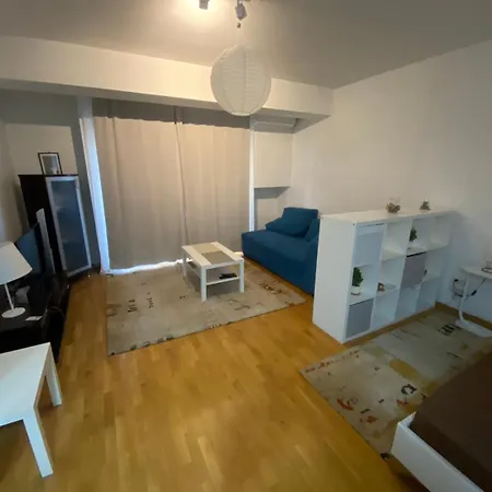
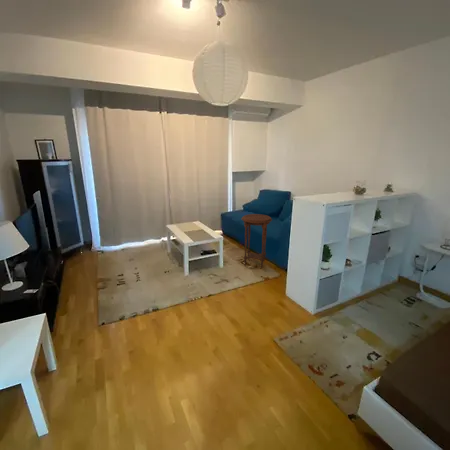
+ side table (249, 241)
